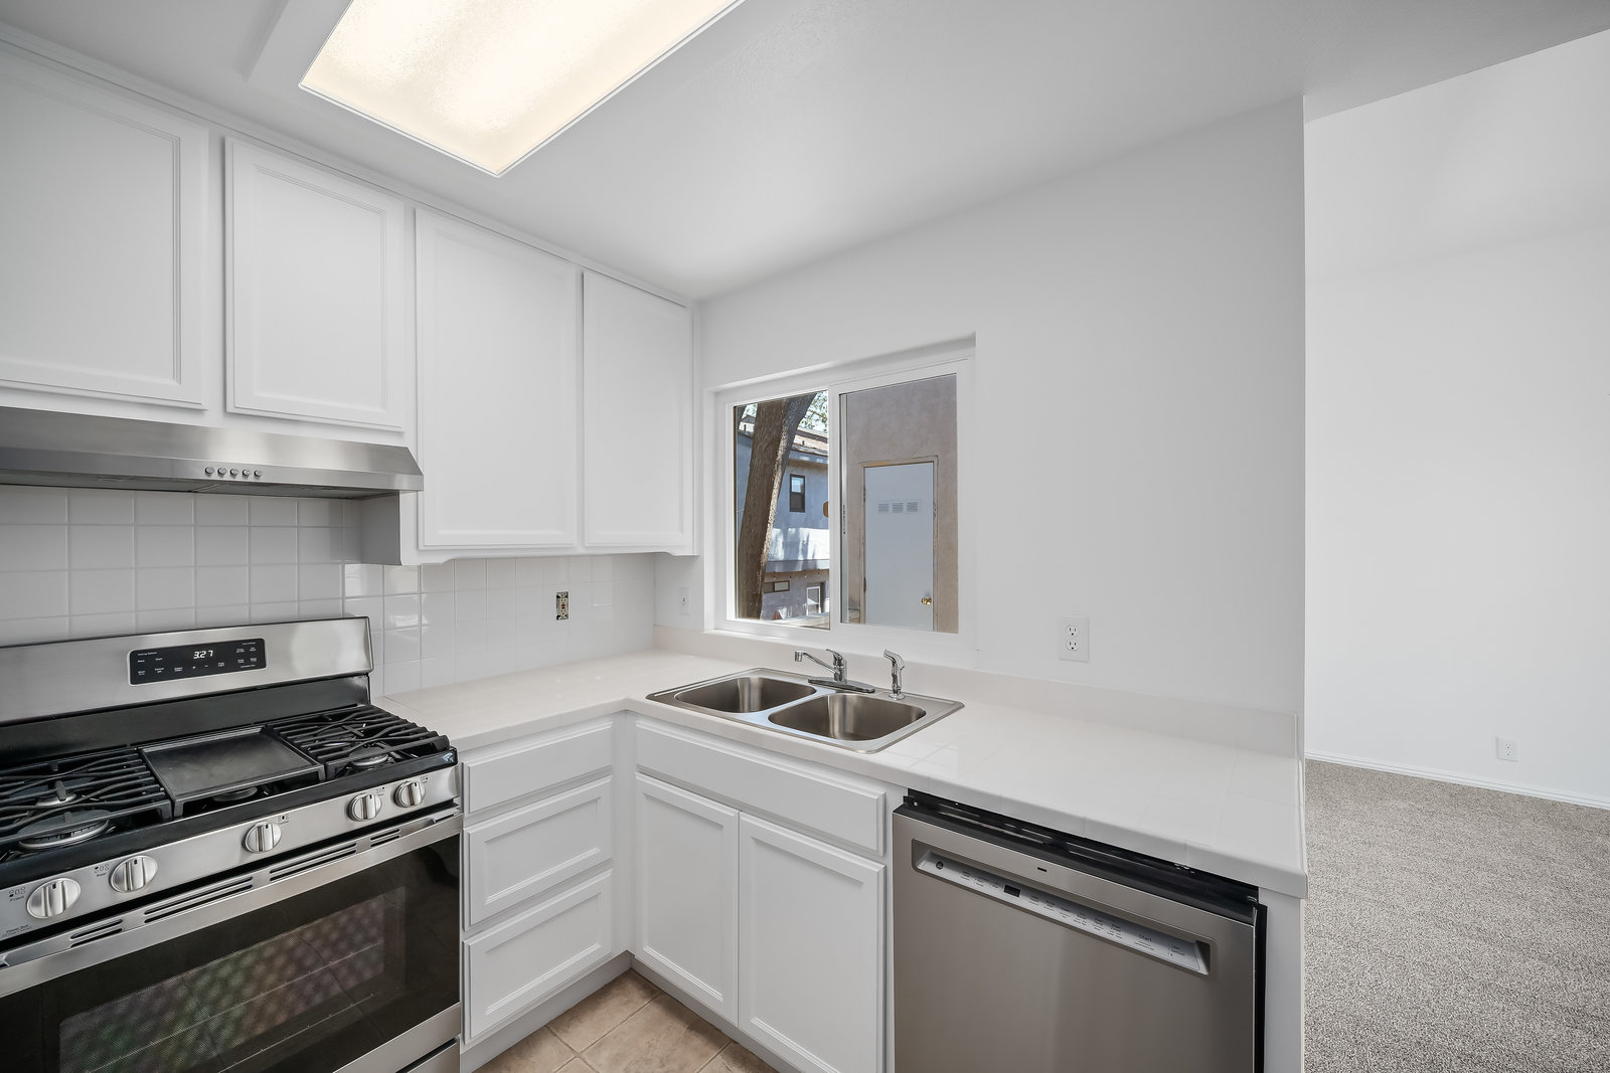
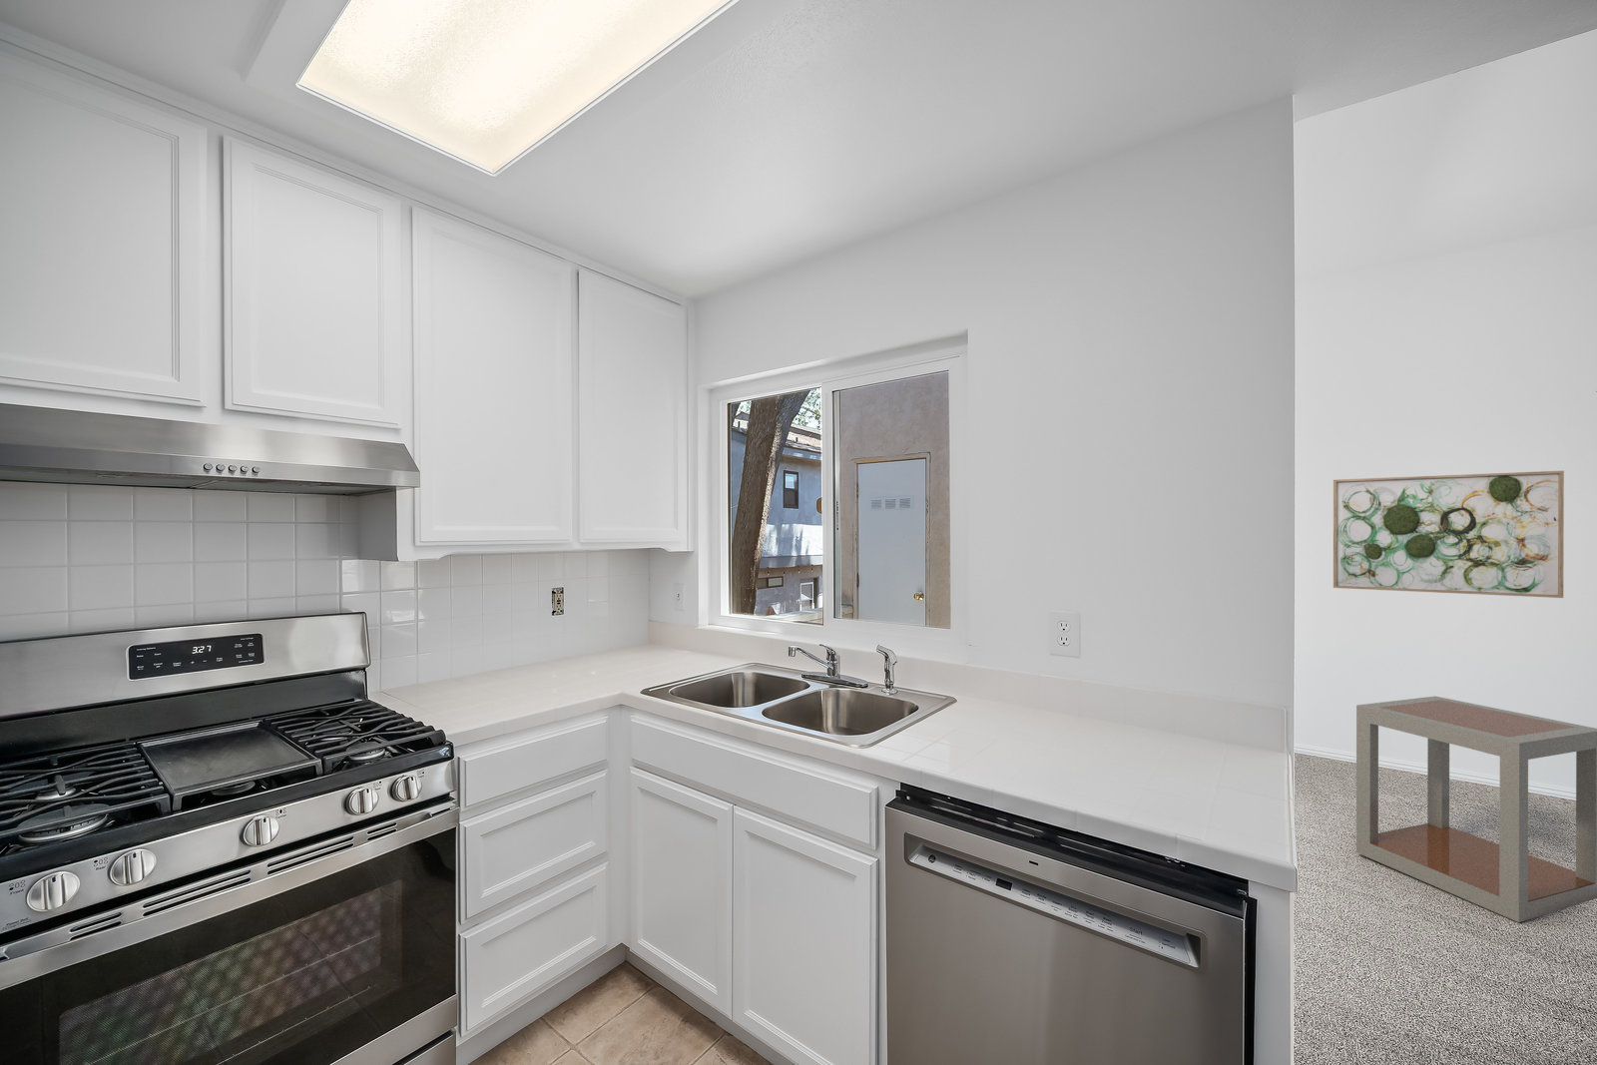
+ side table (1448, 794)
+ wall art (1438, 534)
